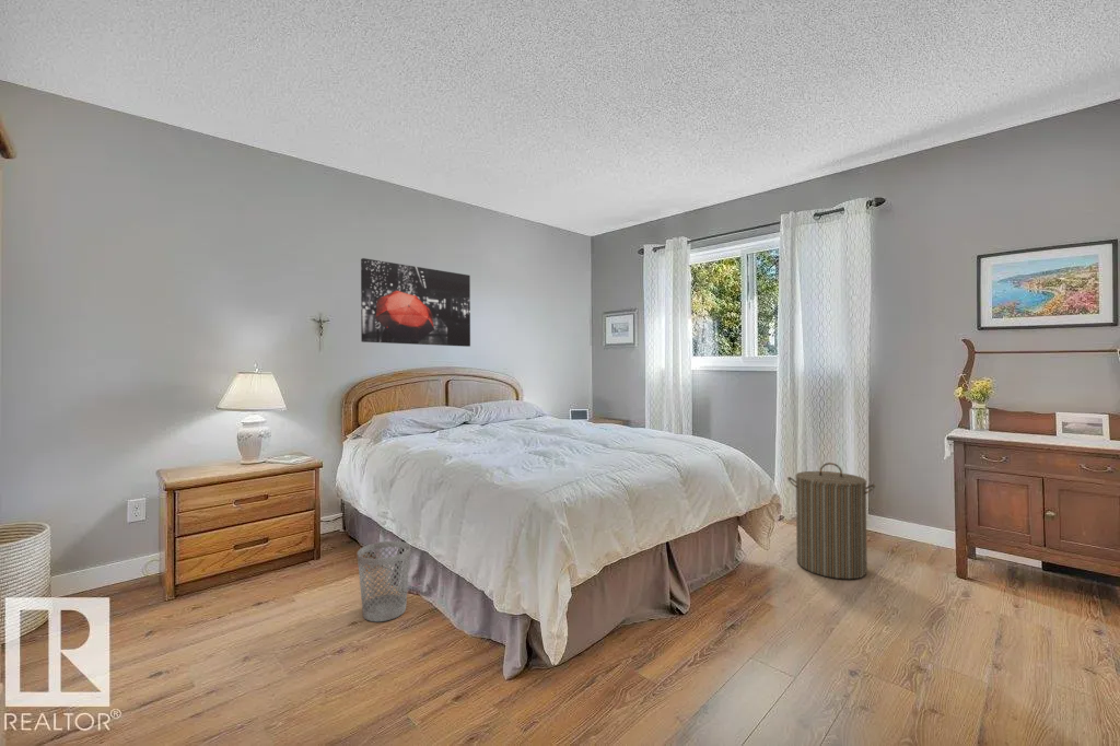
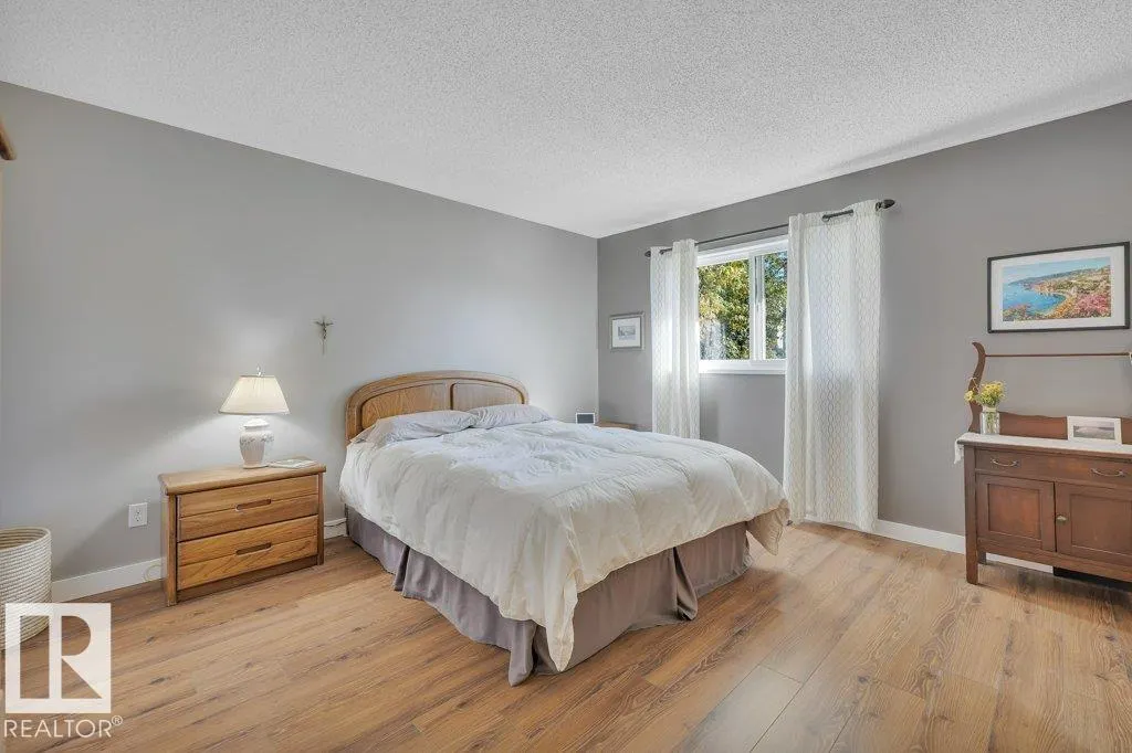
- wall art (419, 305)
- wastebasket (384, 580)
- laundry hamper (830, 514)
